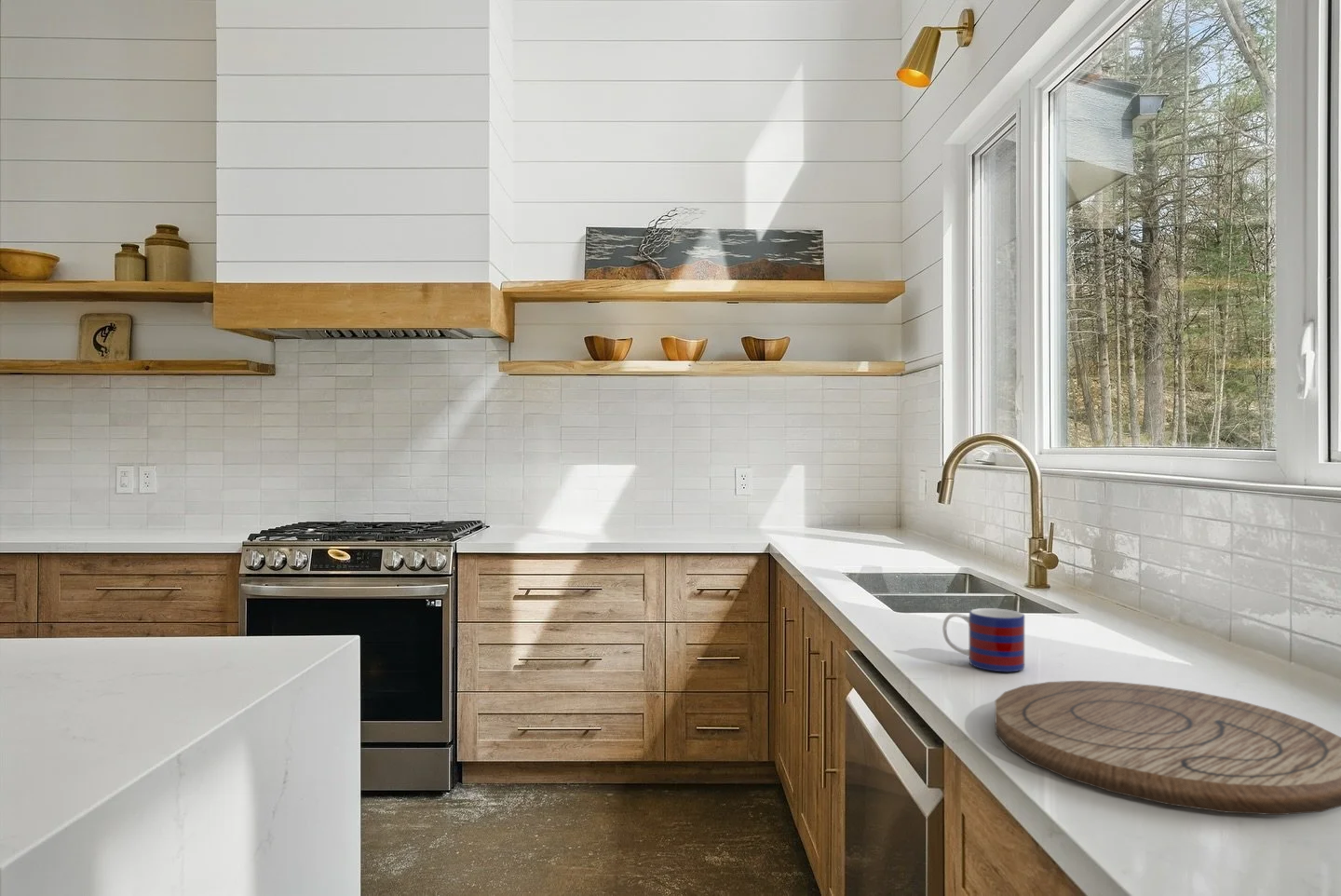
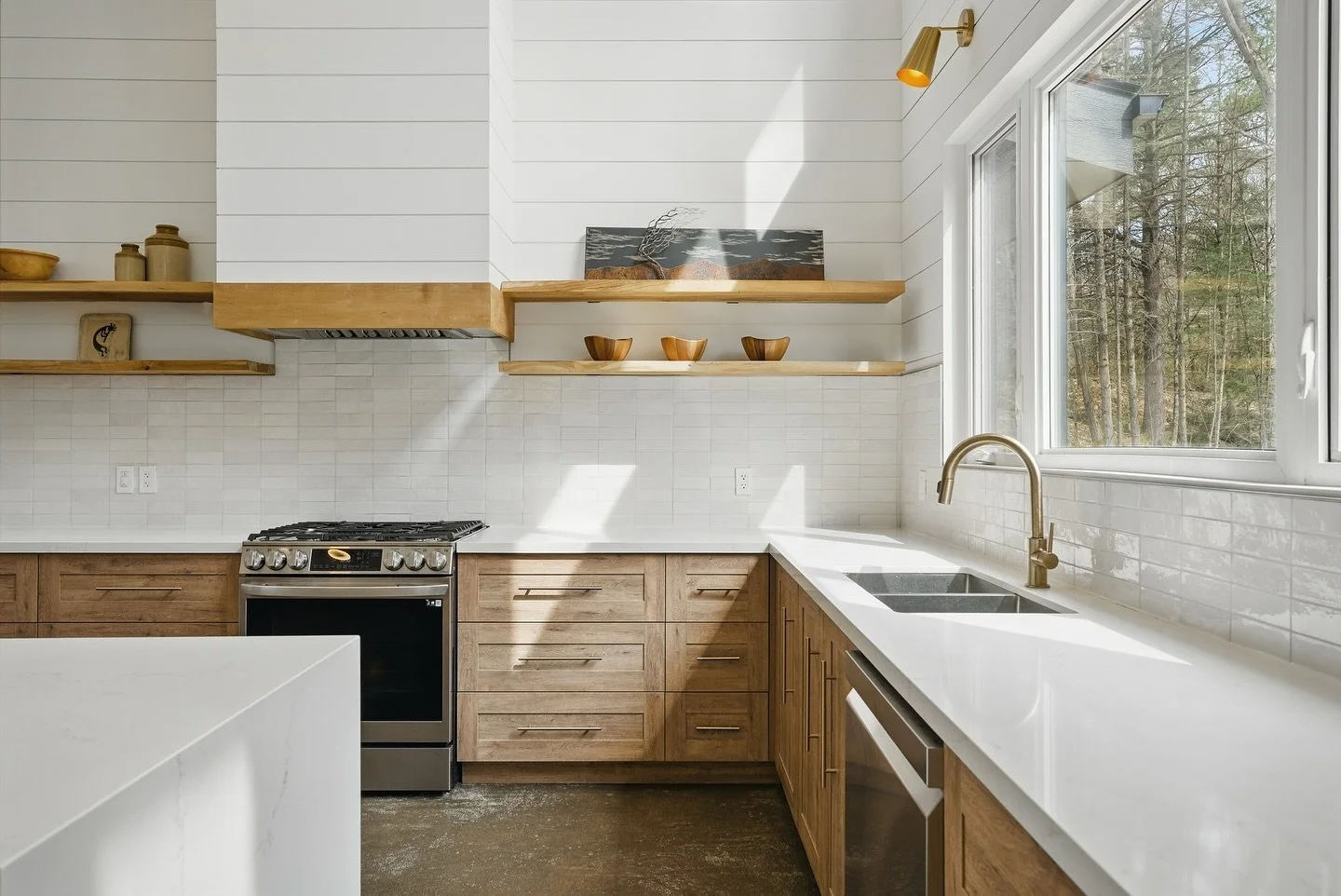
- mug (982, 637)
- cutting board (1159, 735)
